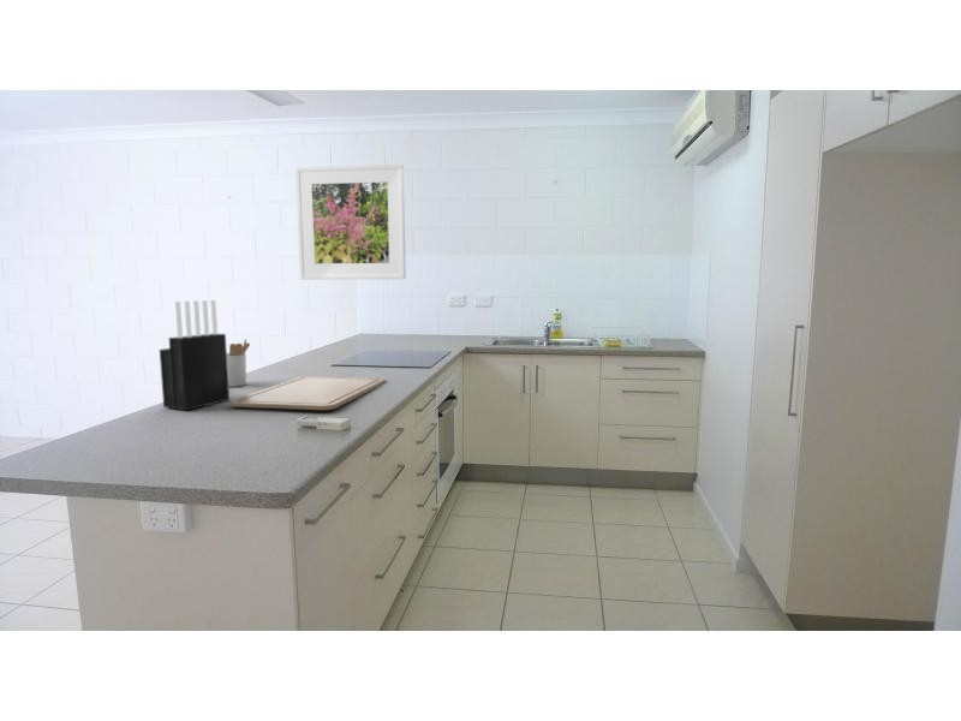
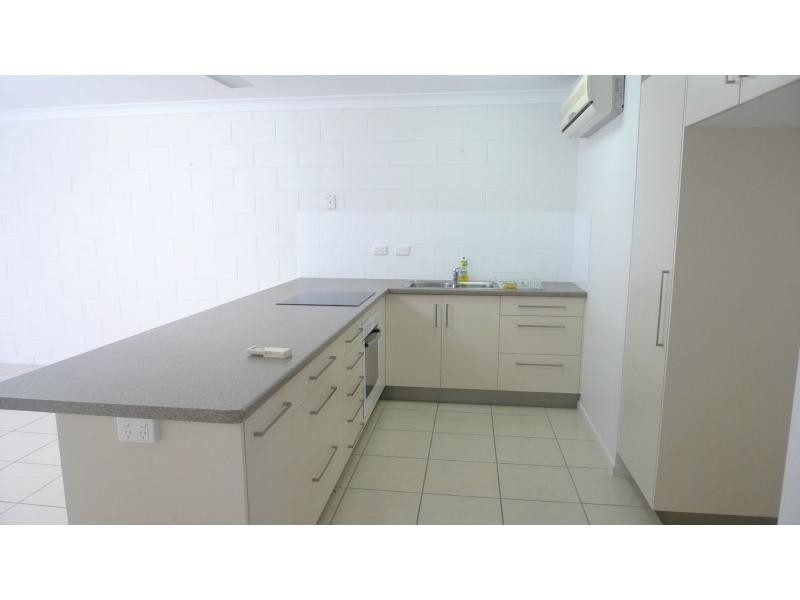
- knife block (191, 352)
- chopping board (315, 391)
- utensil holder (235, 362)
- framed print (350, 224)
